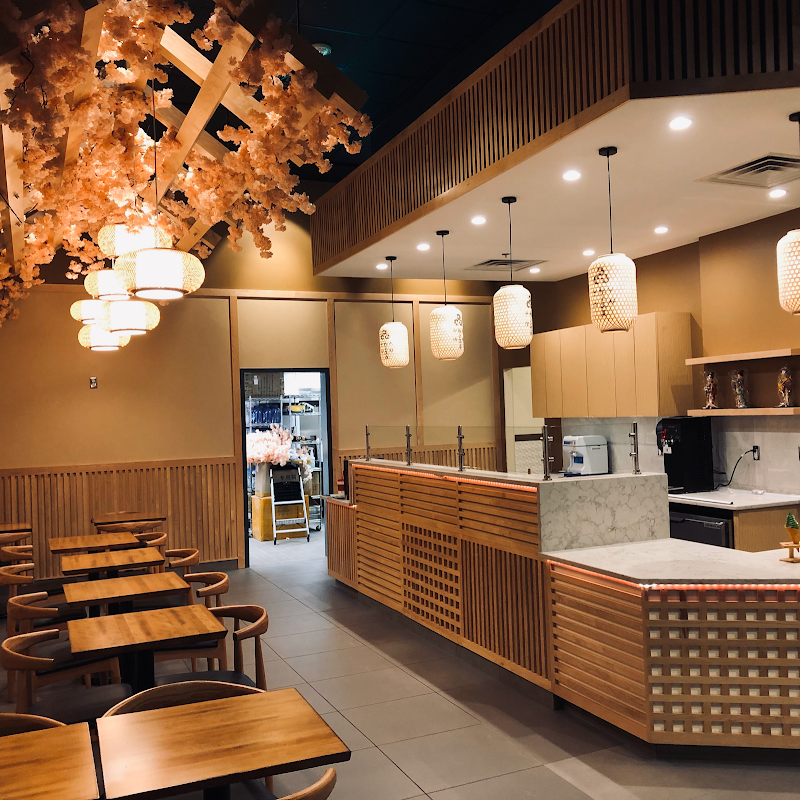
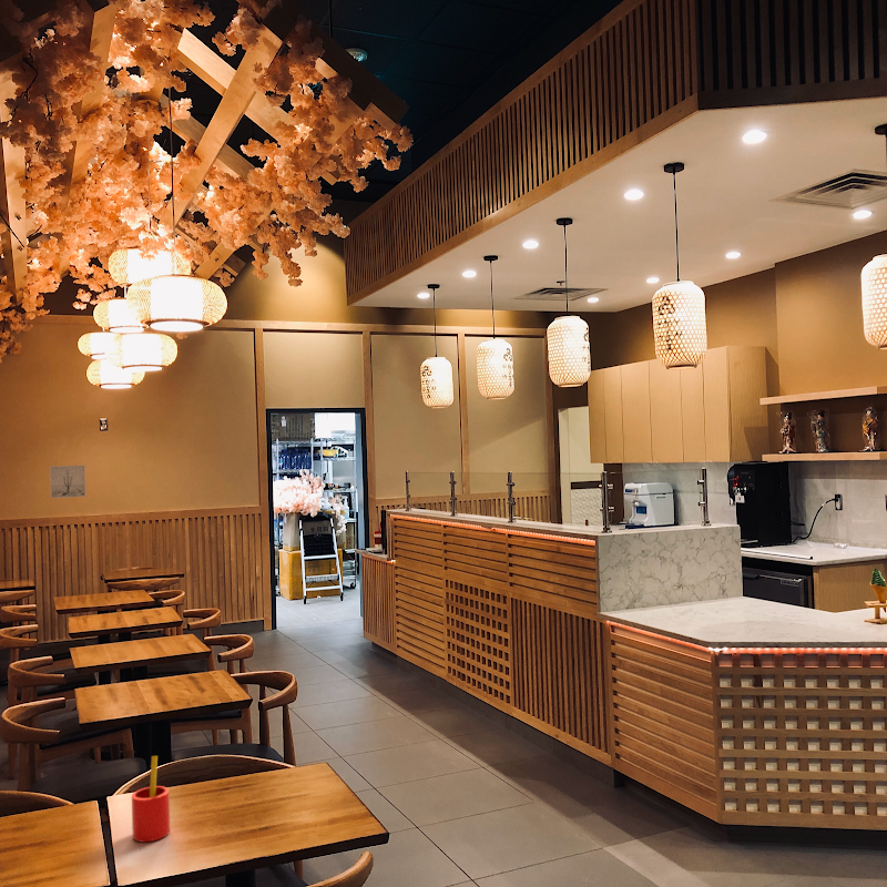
+ wall art (68, 481)
+ straw (151, 796)
